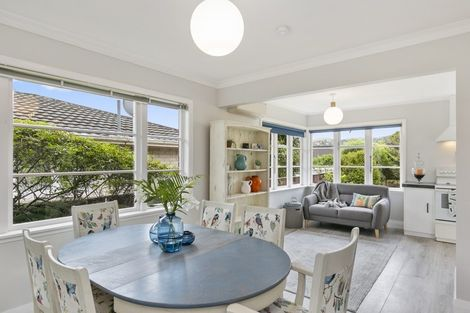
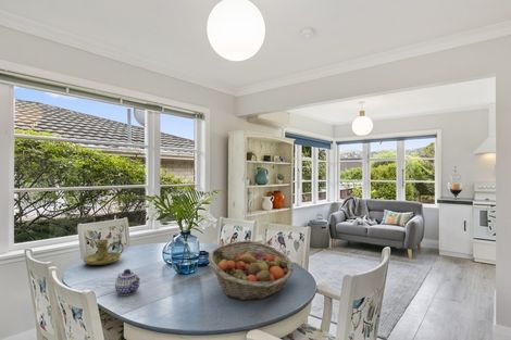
+ teapot (127, 280)
+ candle holder (105, 250)
+ fruit basket (251, 267)
